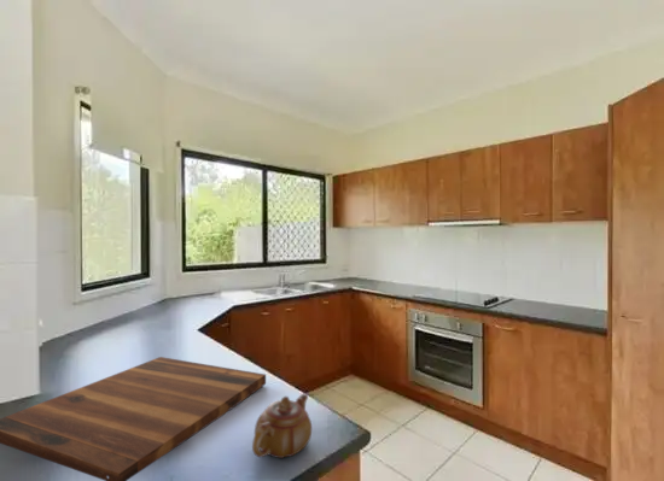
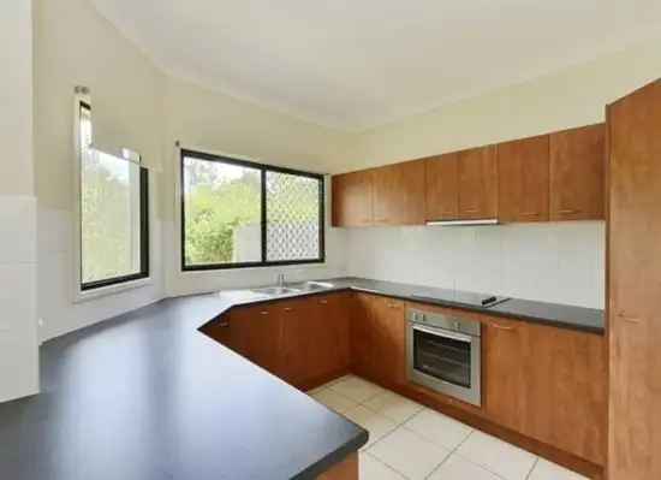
- teapot (281, 421)
- cutting board (146, 400)
